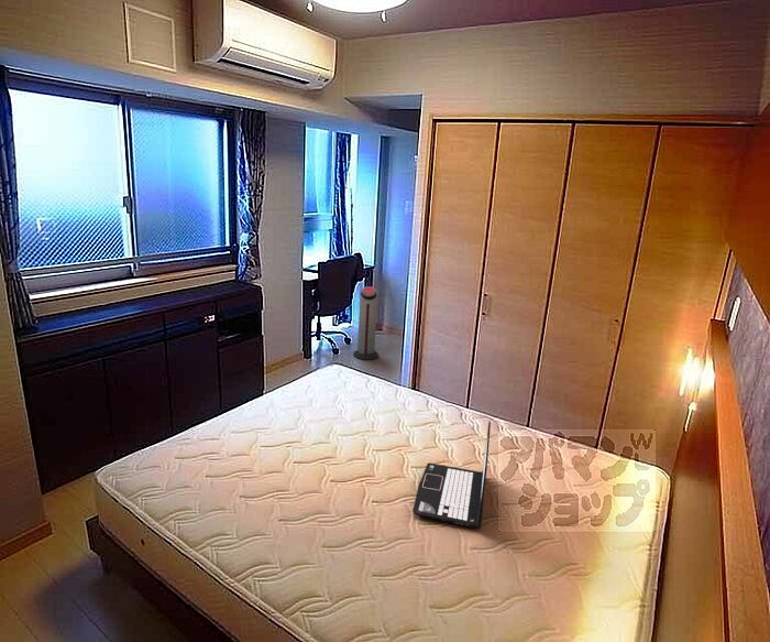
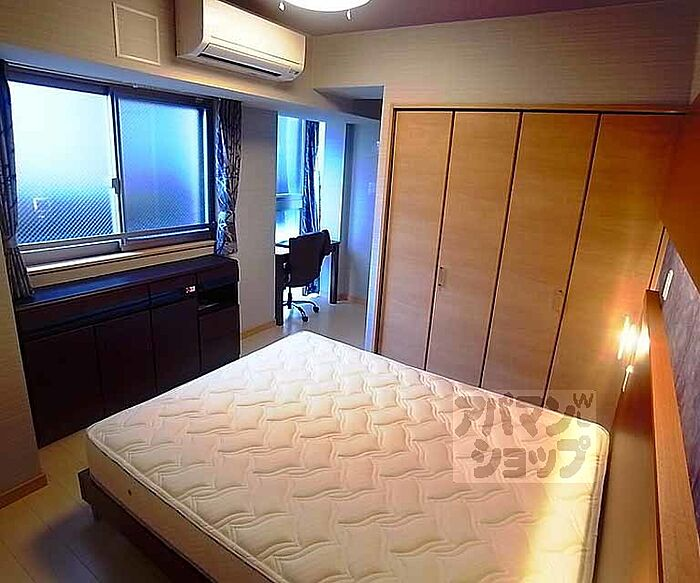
- laptop (453, 467)
- air purifier (367, 322)
